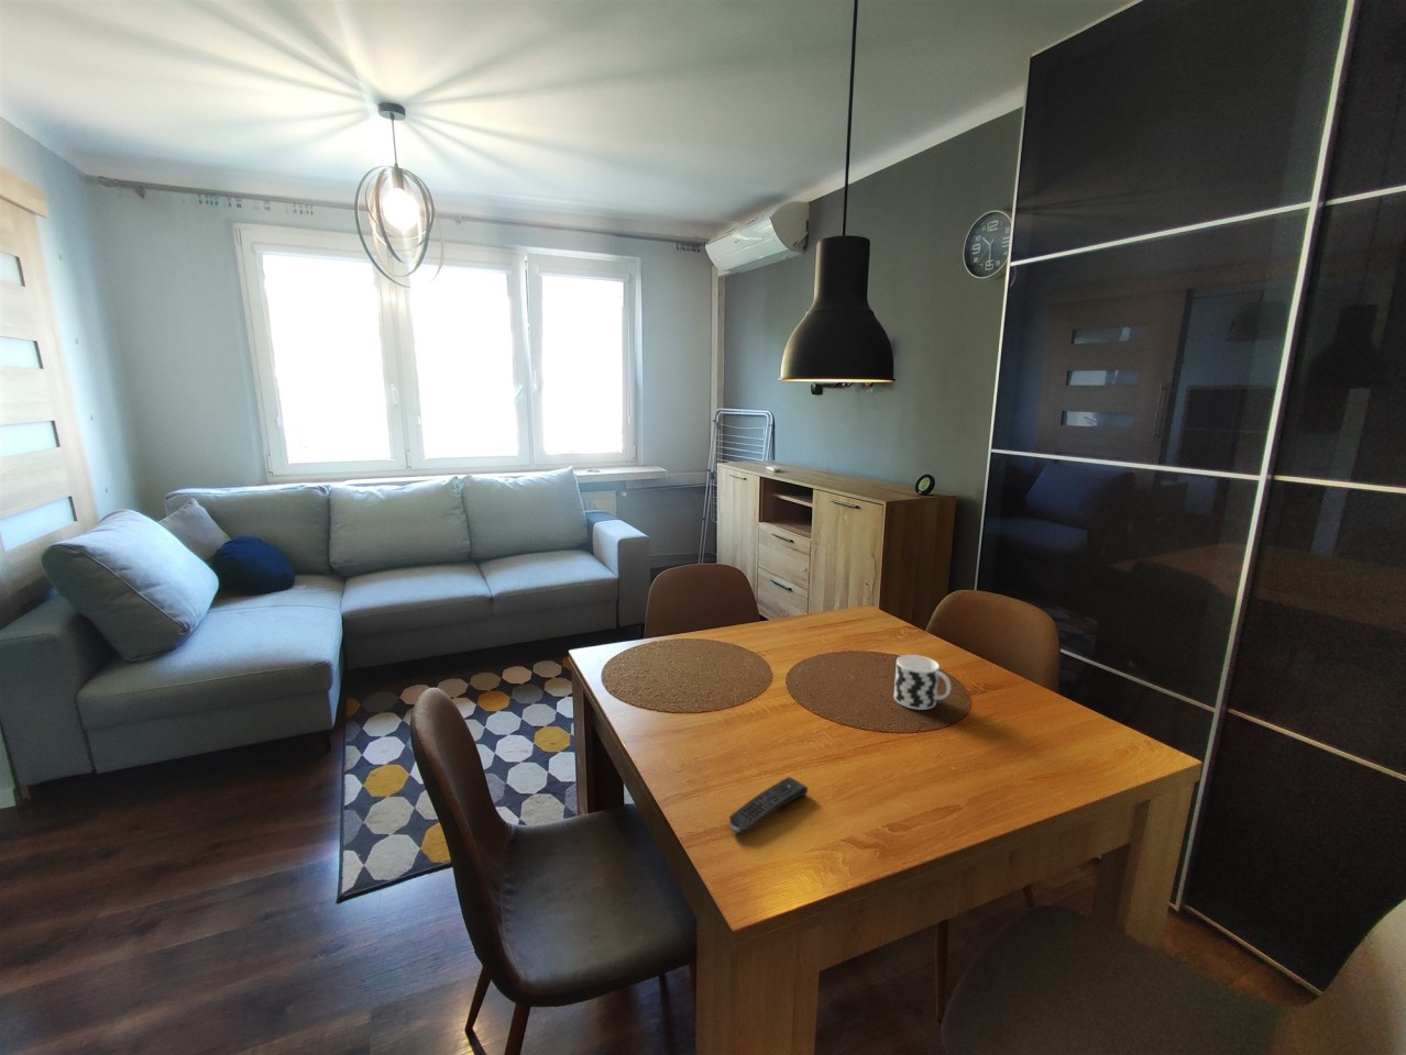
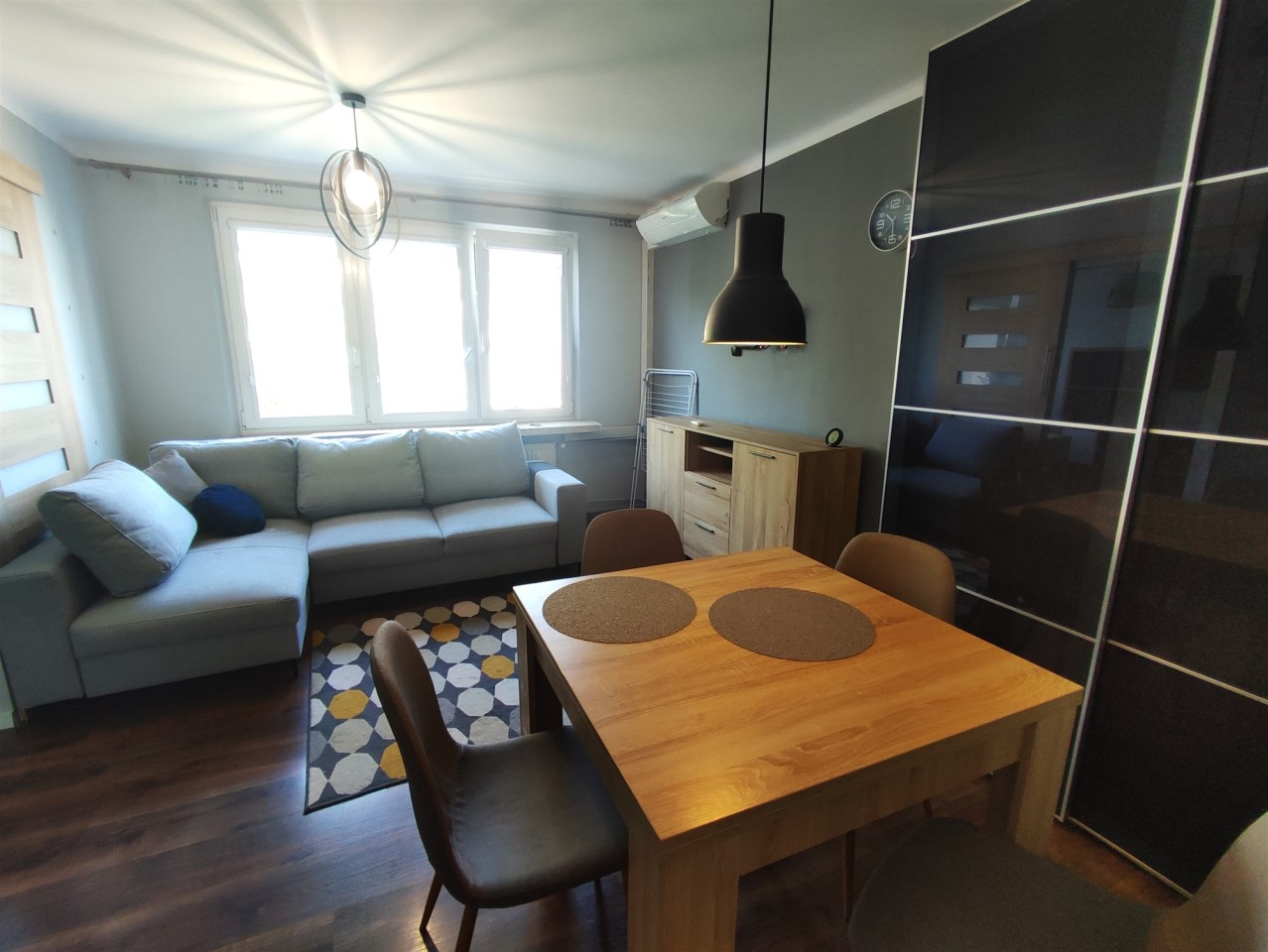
- remote control (767, 805)
- cup (921, 684)
